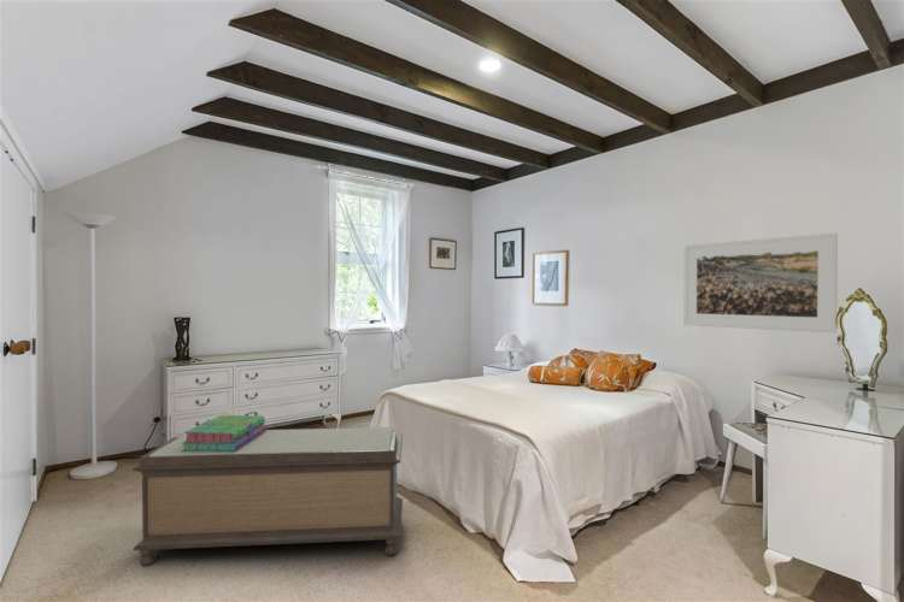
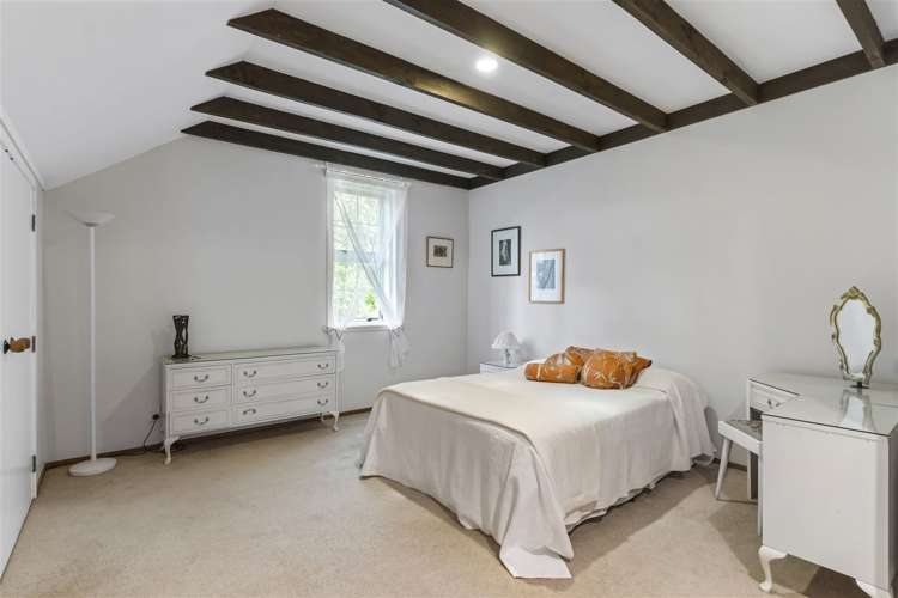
- bench (282, 489)
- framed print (751, 284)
- stack of books (227, 431)
